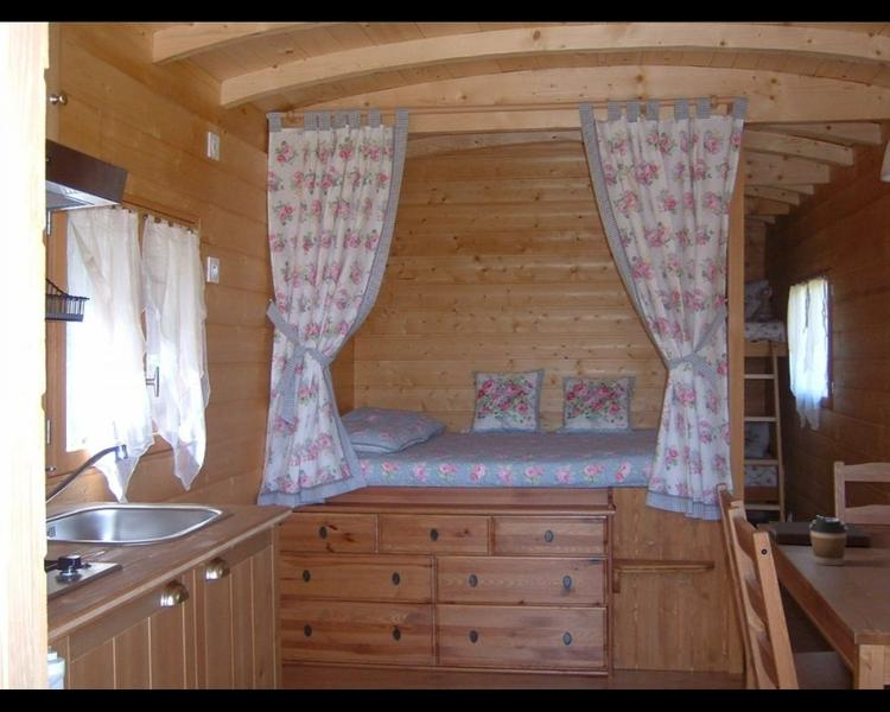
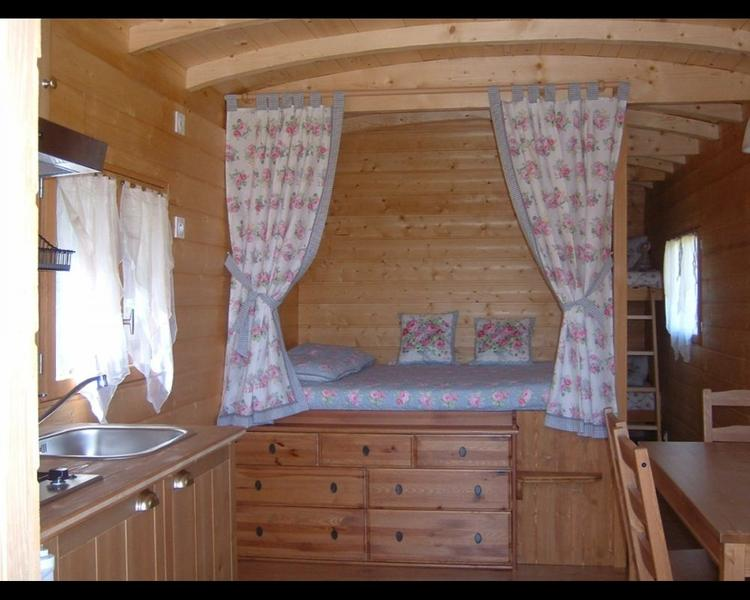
- coffee cup (828, 539)
- notebook (810, 533)
